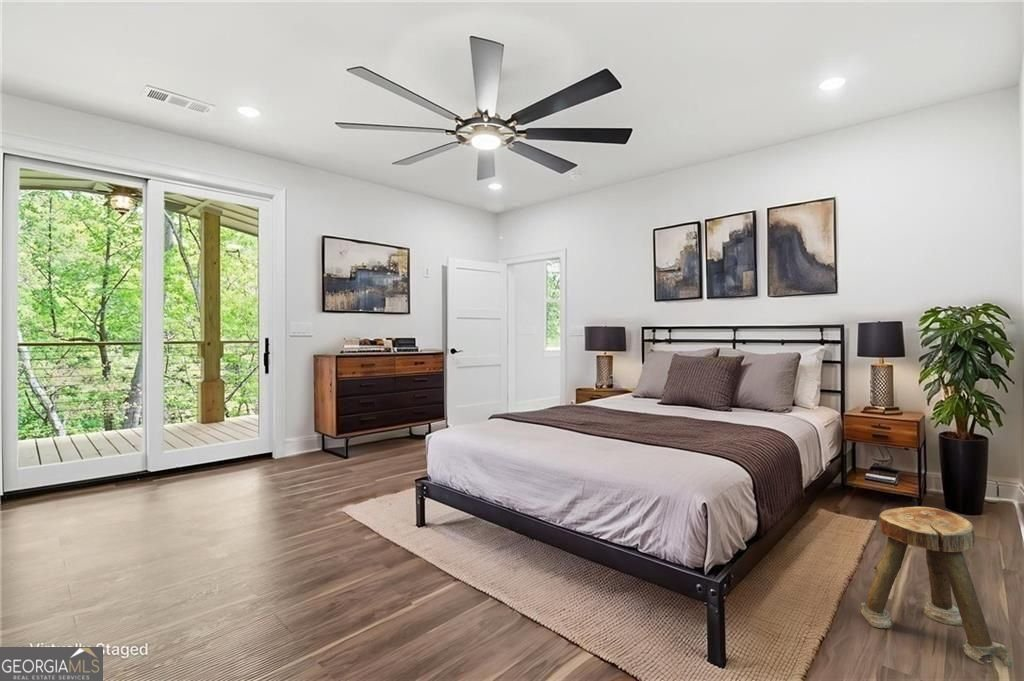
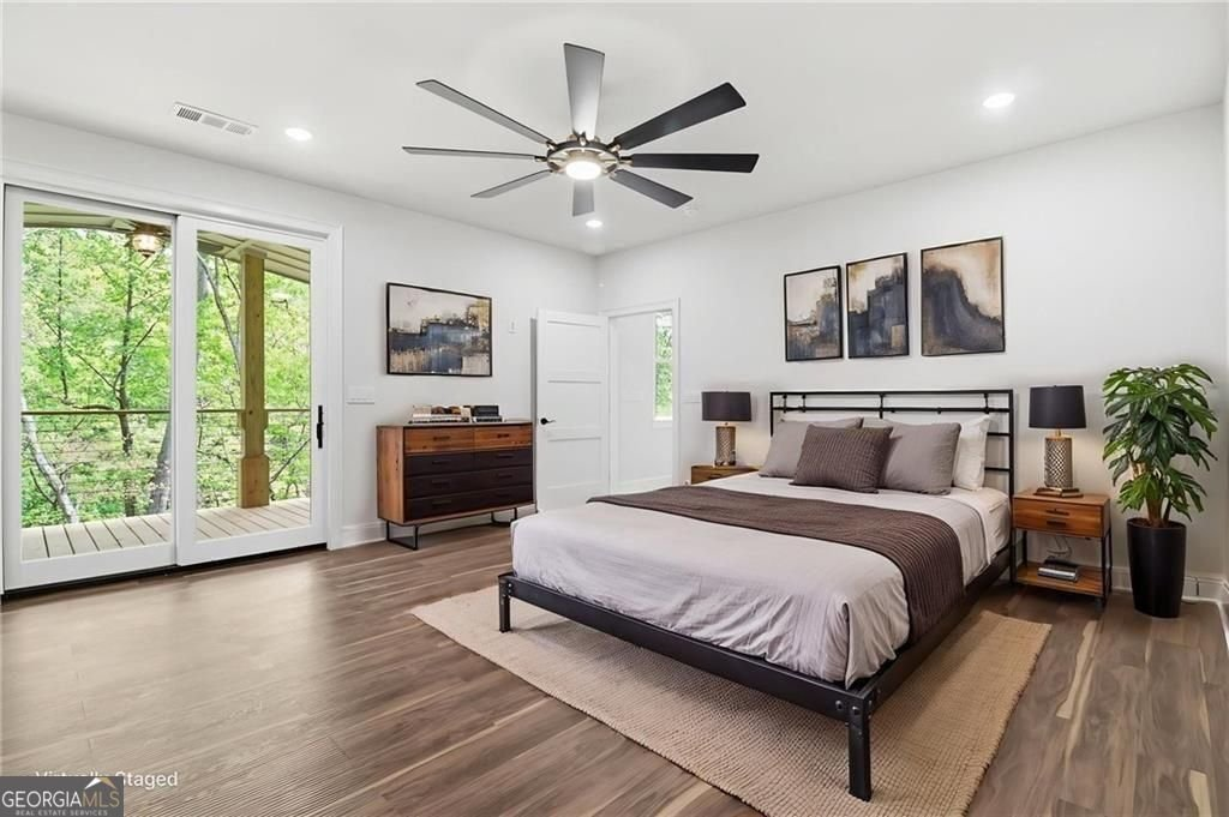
- stool (928, 570)
